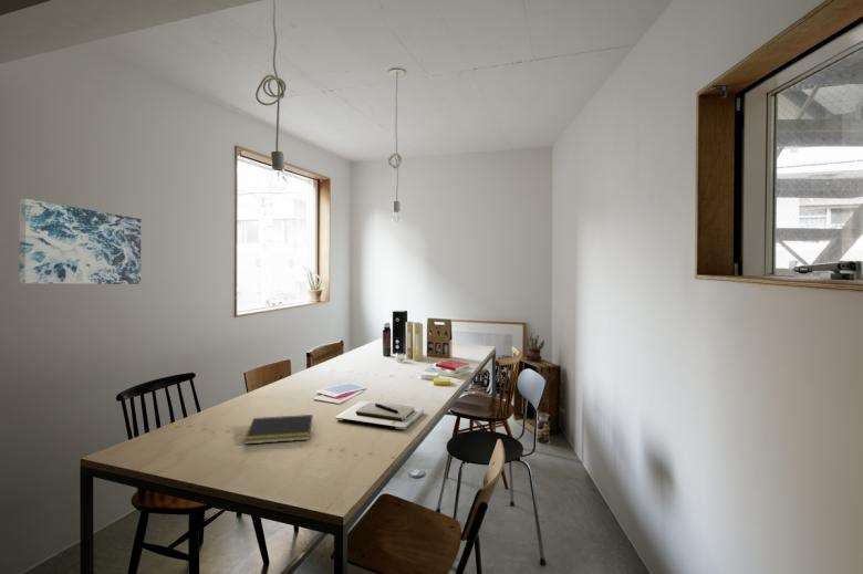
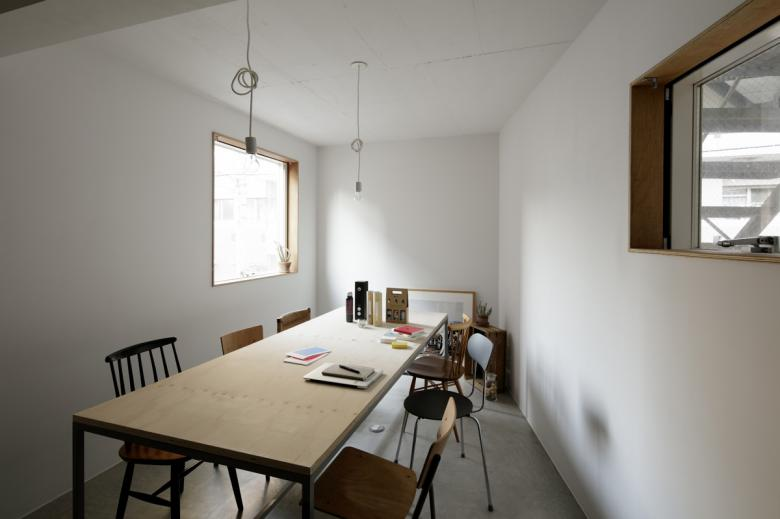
- wall art (87, 247)
- notepad (280, 428)
